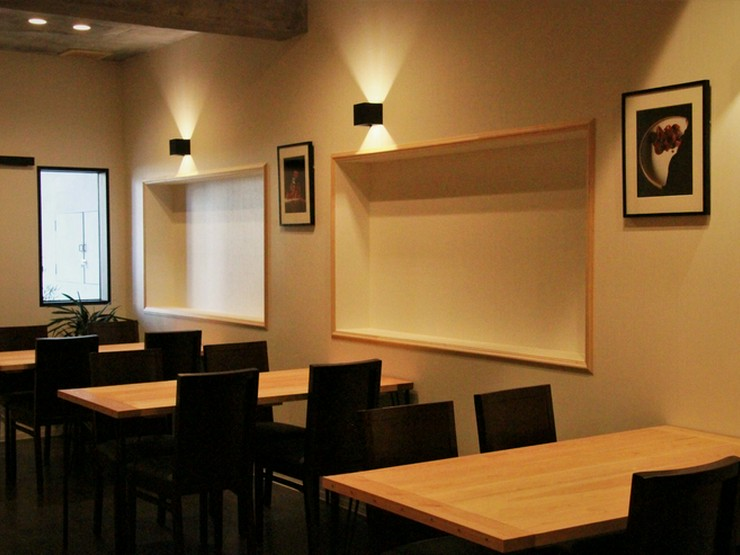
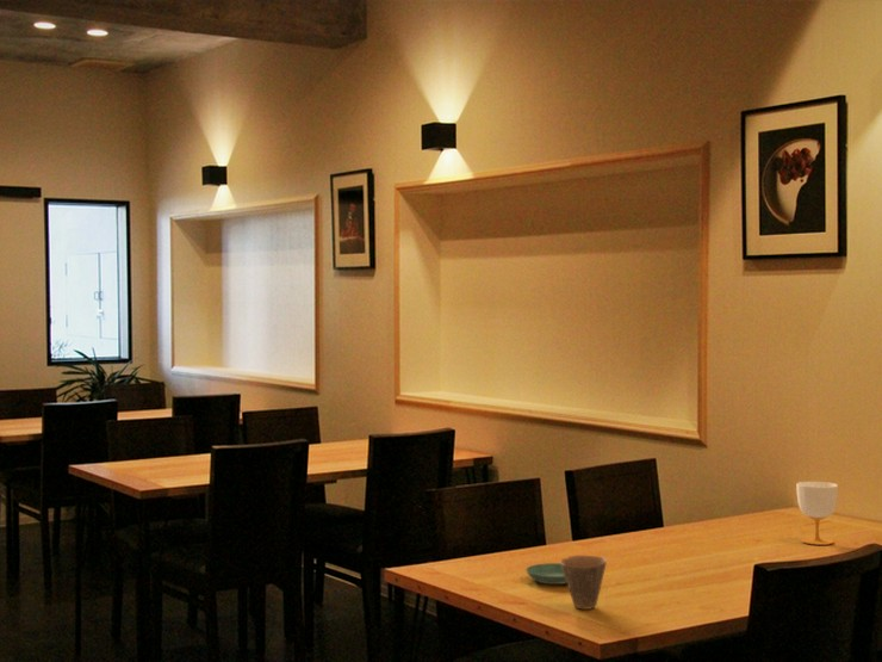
+ cup (816, 513)
+ cup (583, 583)
+ saucer (554, 574)
